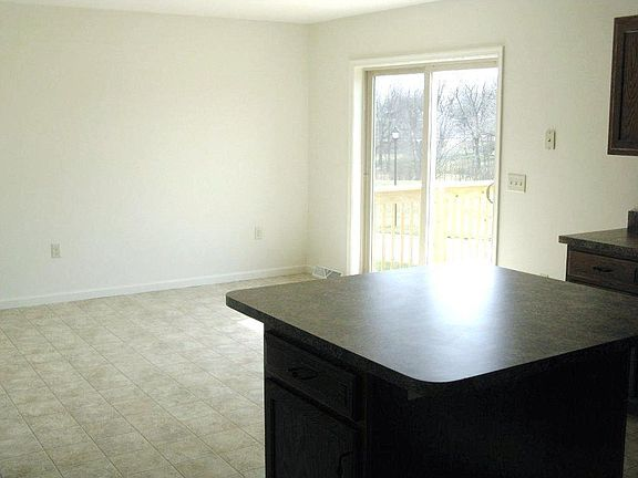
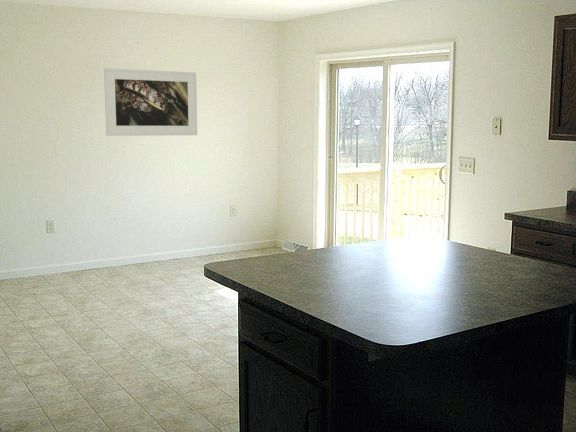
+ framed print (152, 103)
